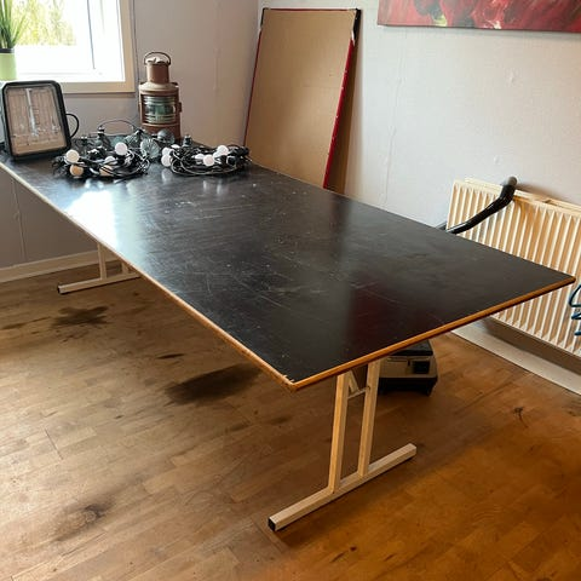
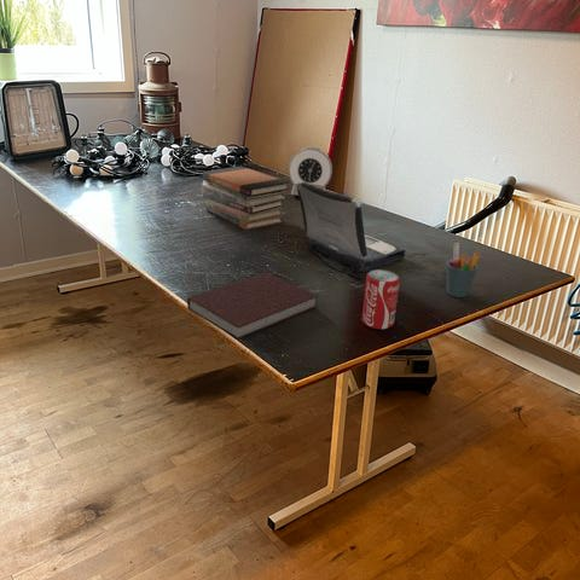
+ alarm clock (309, 172)
+ beverage can (379, 298)
+ pen holder (460, 271)
+ notebook (253, 302)
+ laptop (352, 221)
+ book stack (243, 196)
